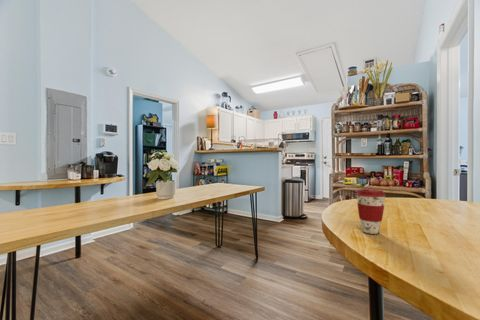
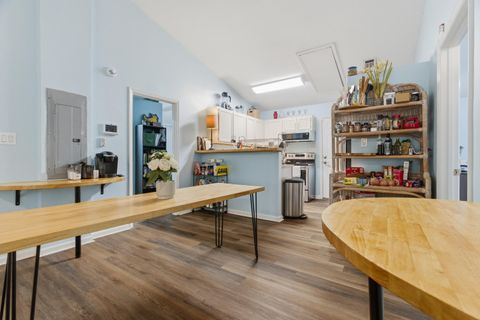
- coffee cup (370, 210)
